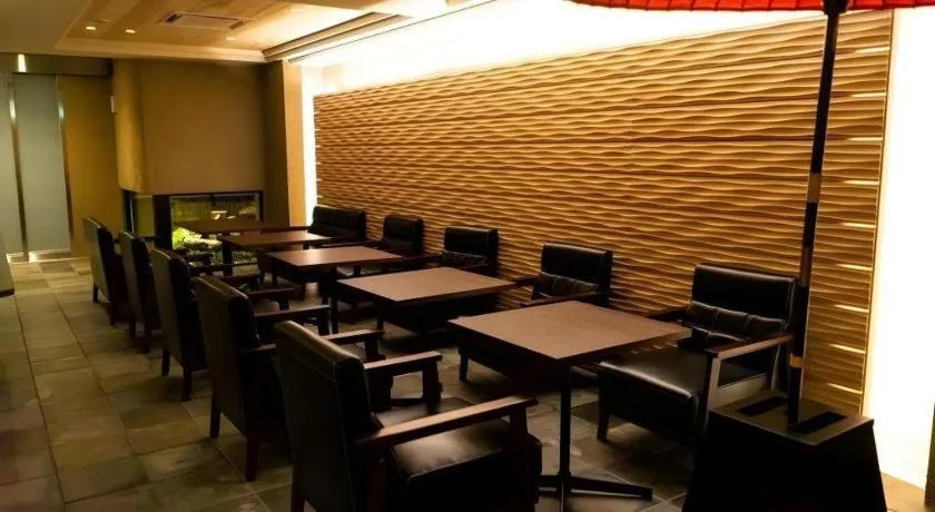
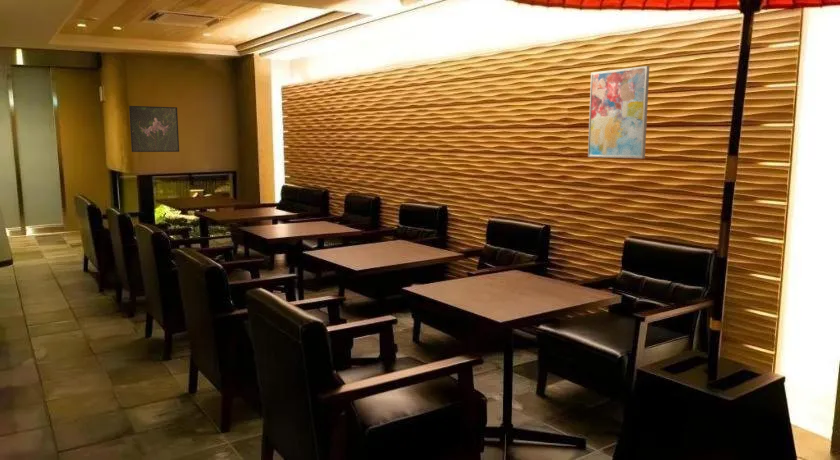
+ wall art (617, 114)
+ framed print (154, 129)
